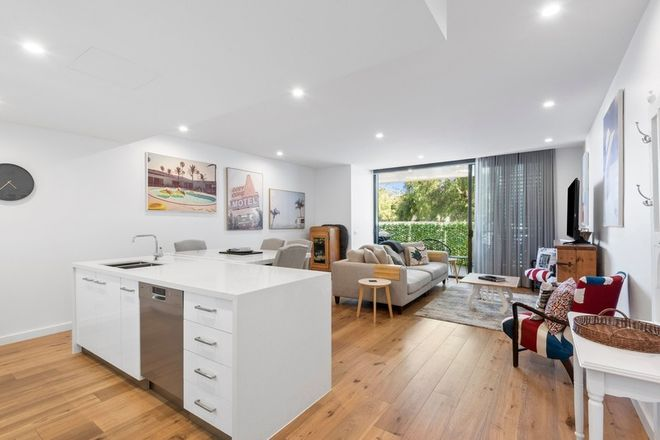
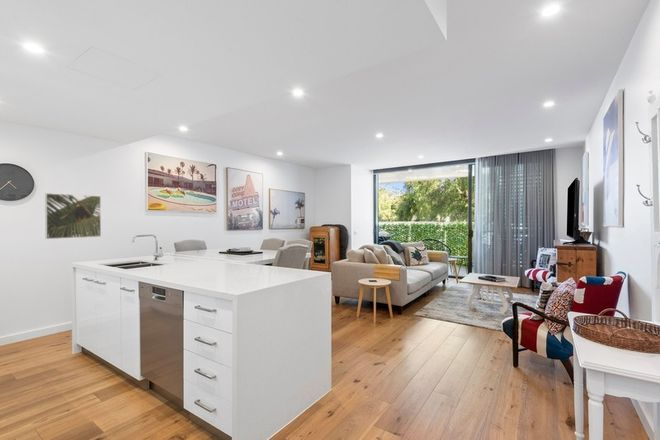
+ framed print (74, 216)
